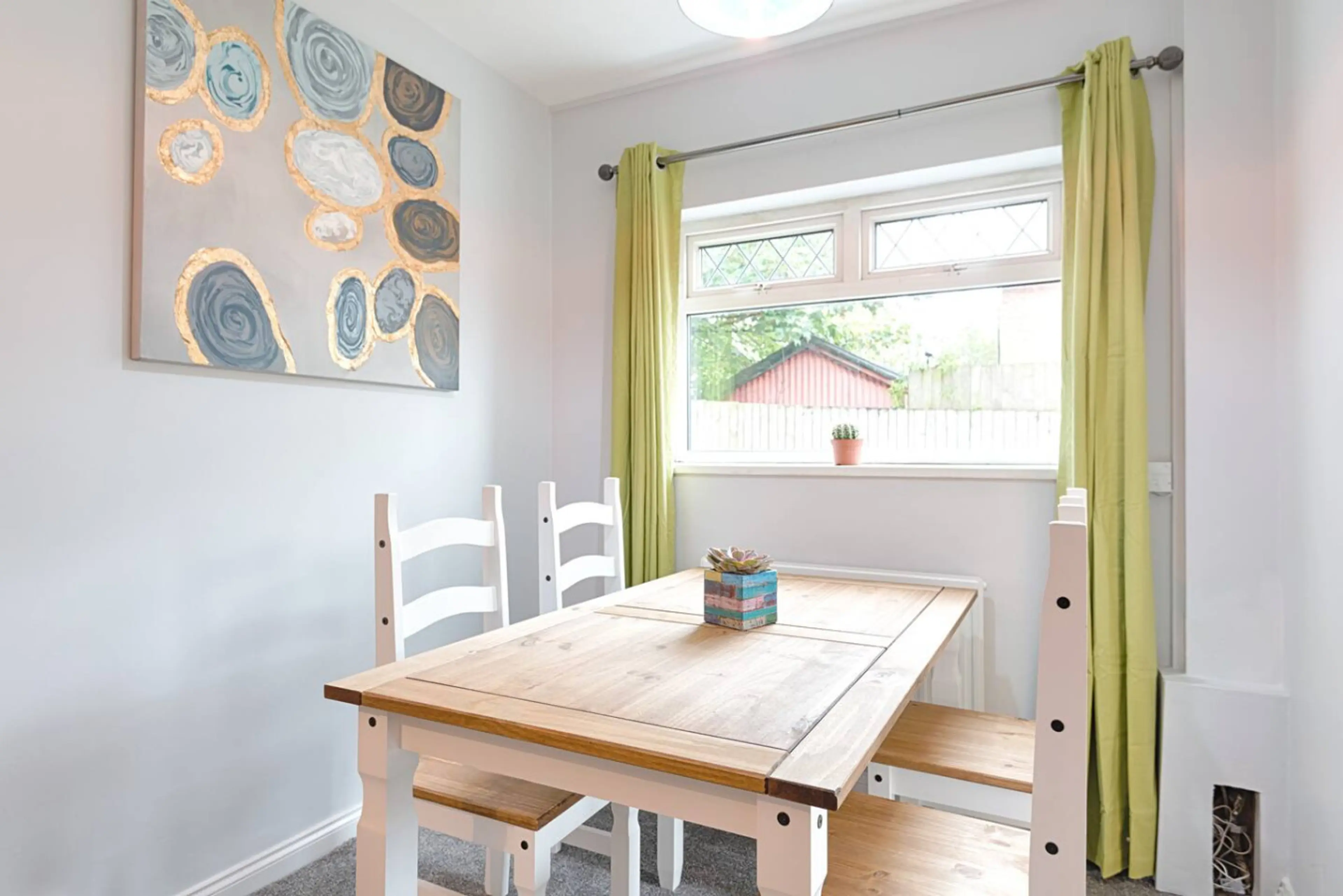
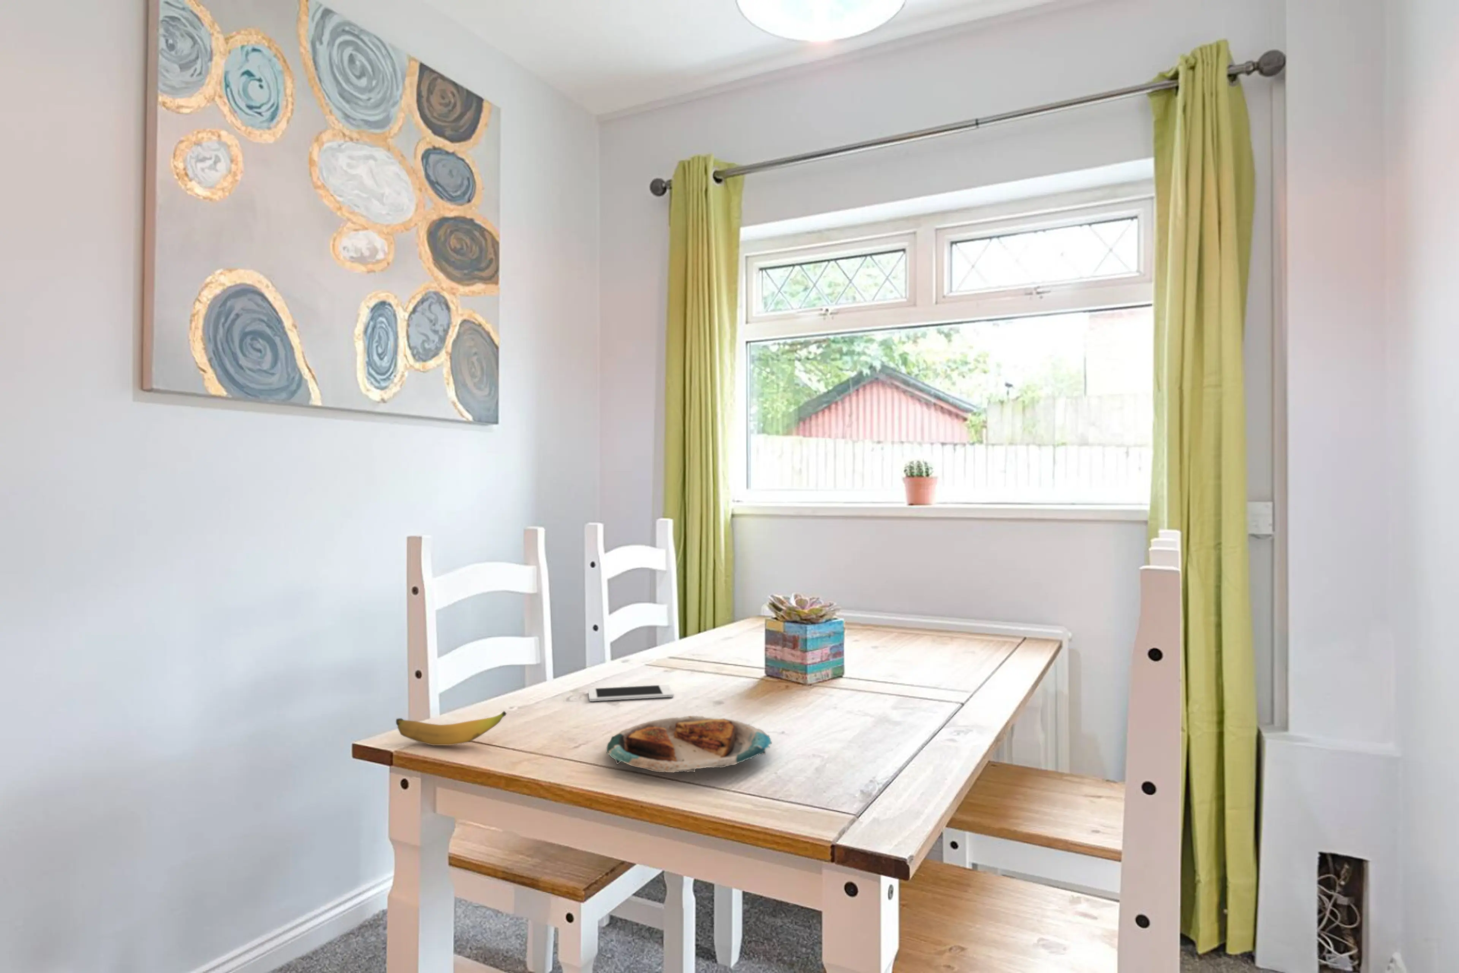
+ cell phone (630, 693)
+ plate (687, 744)
+ banana (450, 726)
